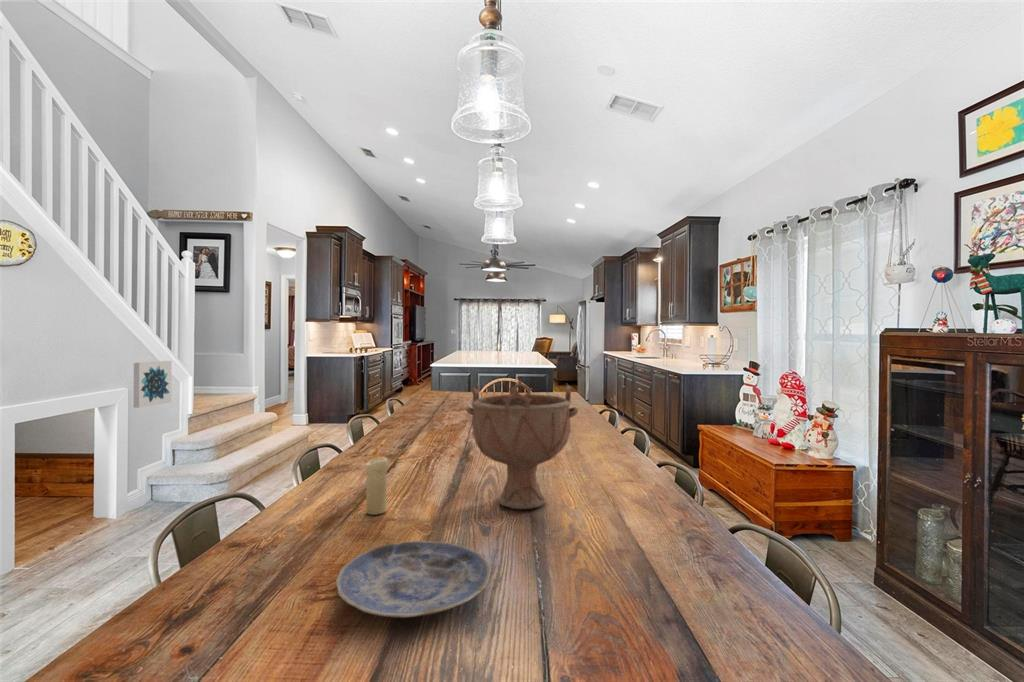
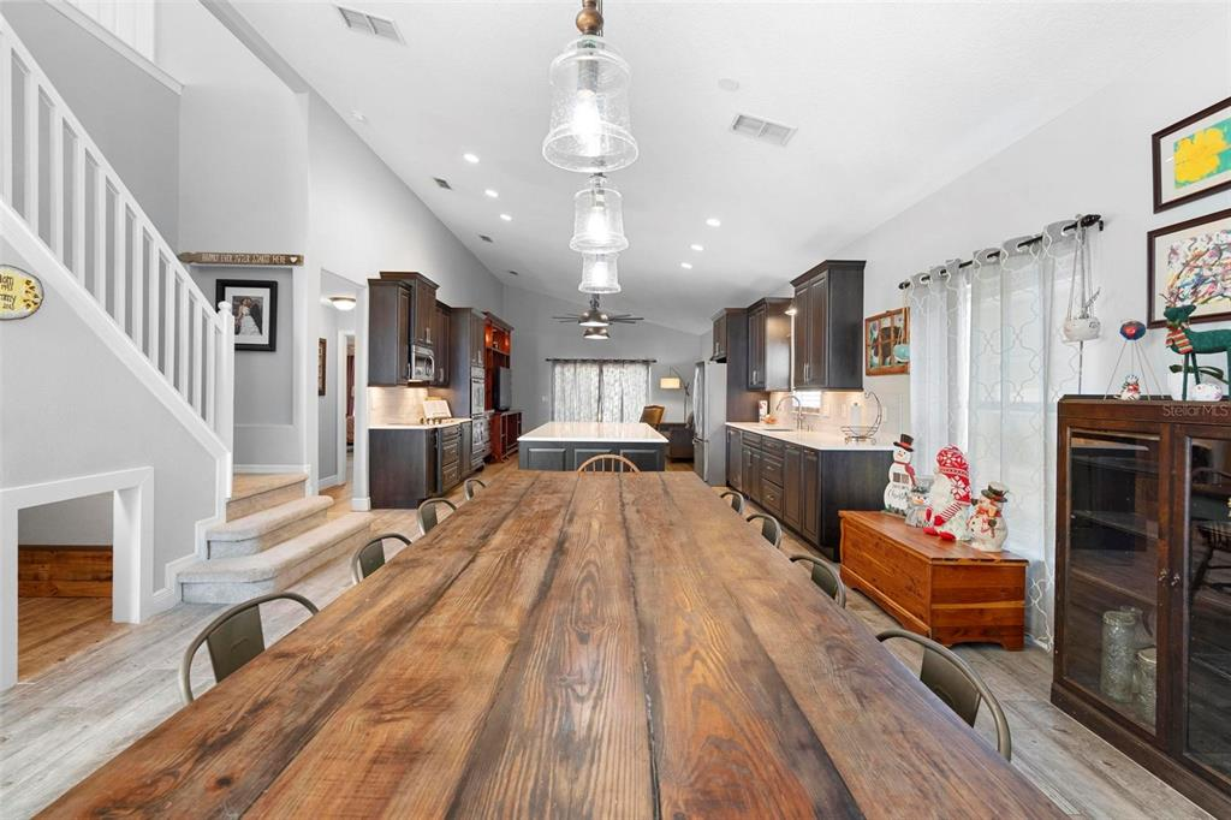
- plate (415, 577)
- candle (376, 479)
- wall art (153, 383)
- decorative bowl (521, 442)
